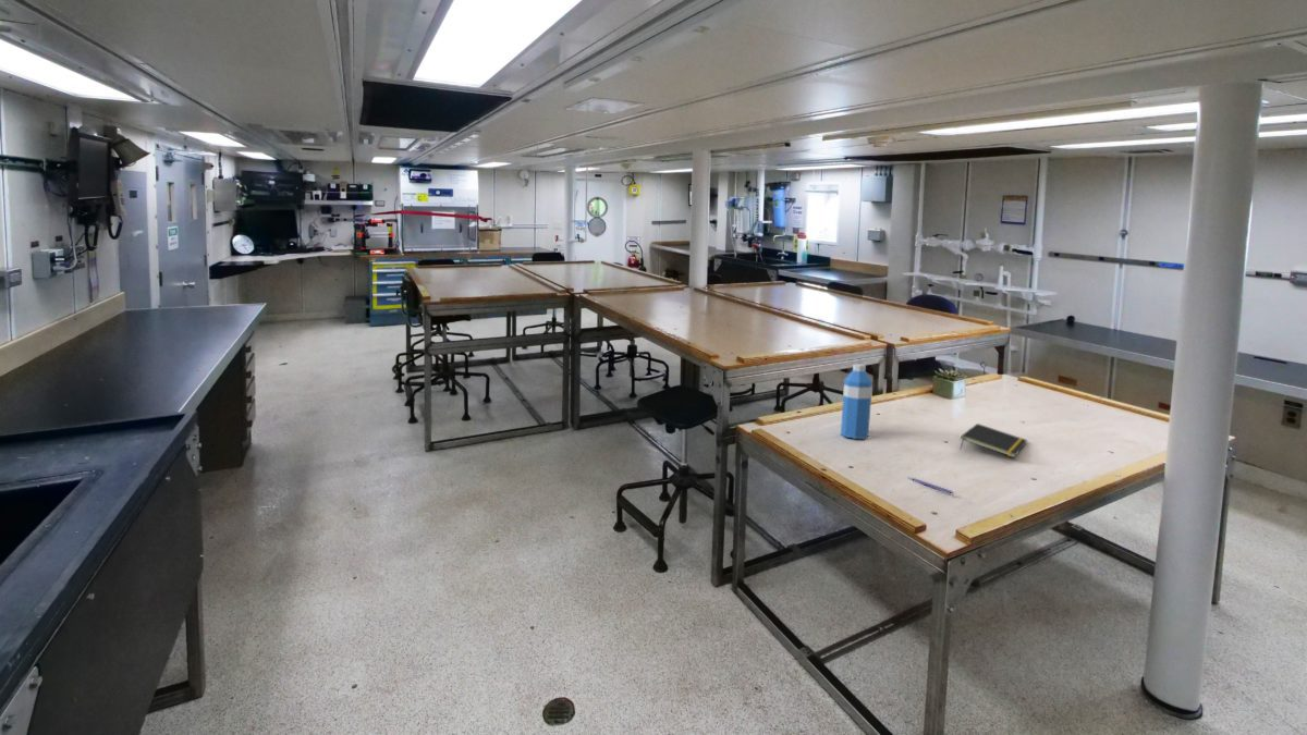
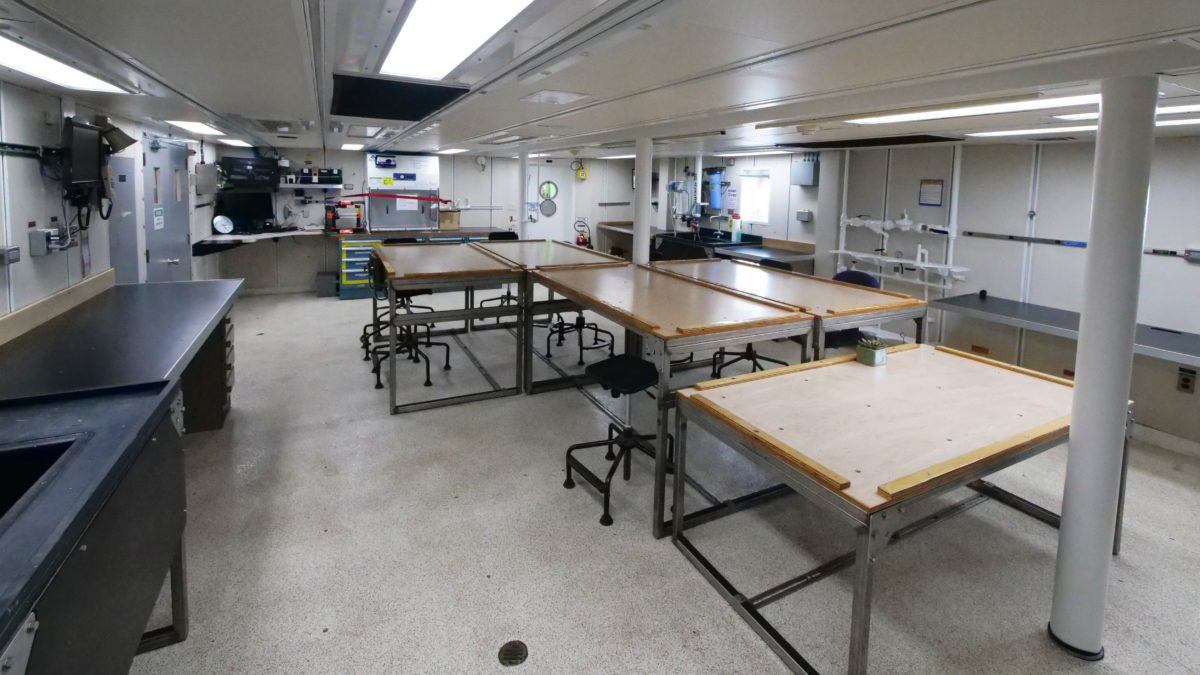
- water bottle (856, 400)
- pen (929, 485)
- notepad (994, 439)
